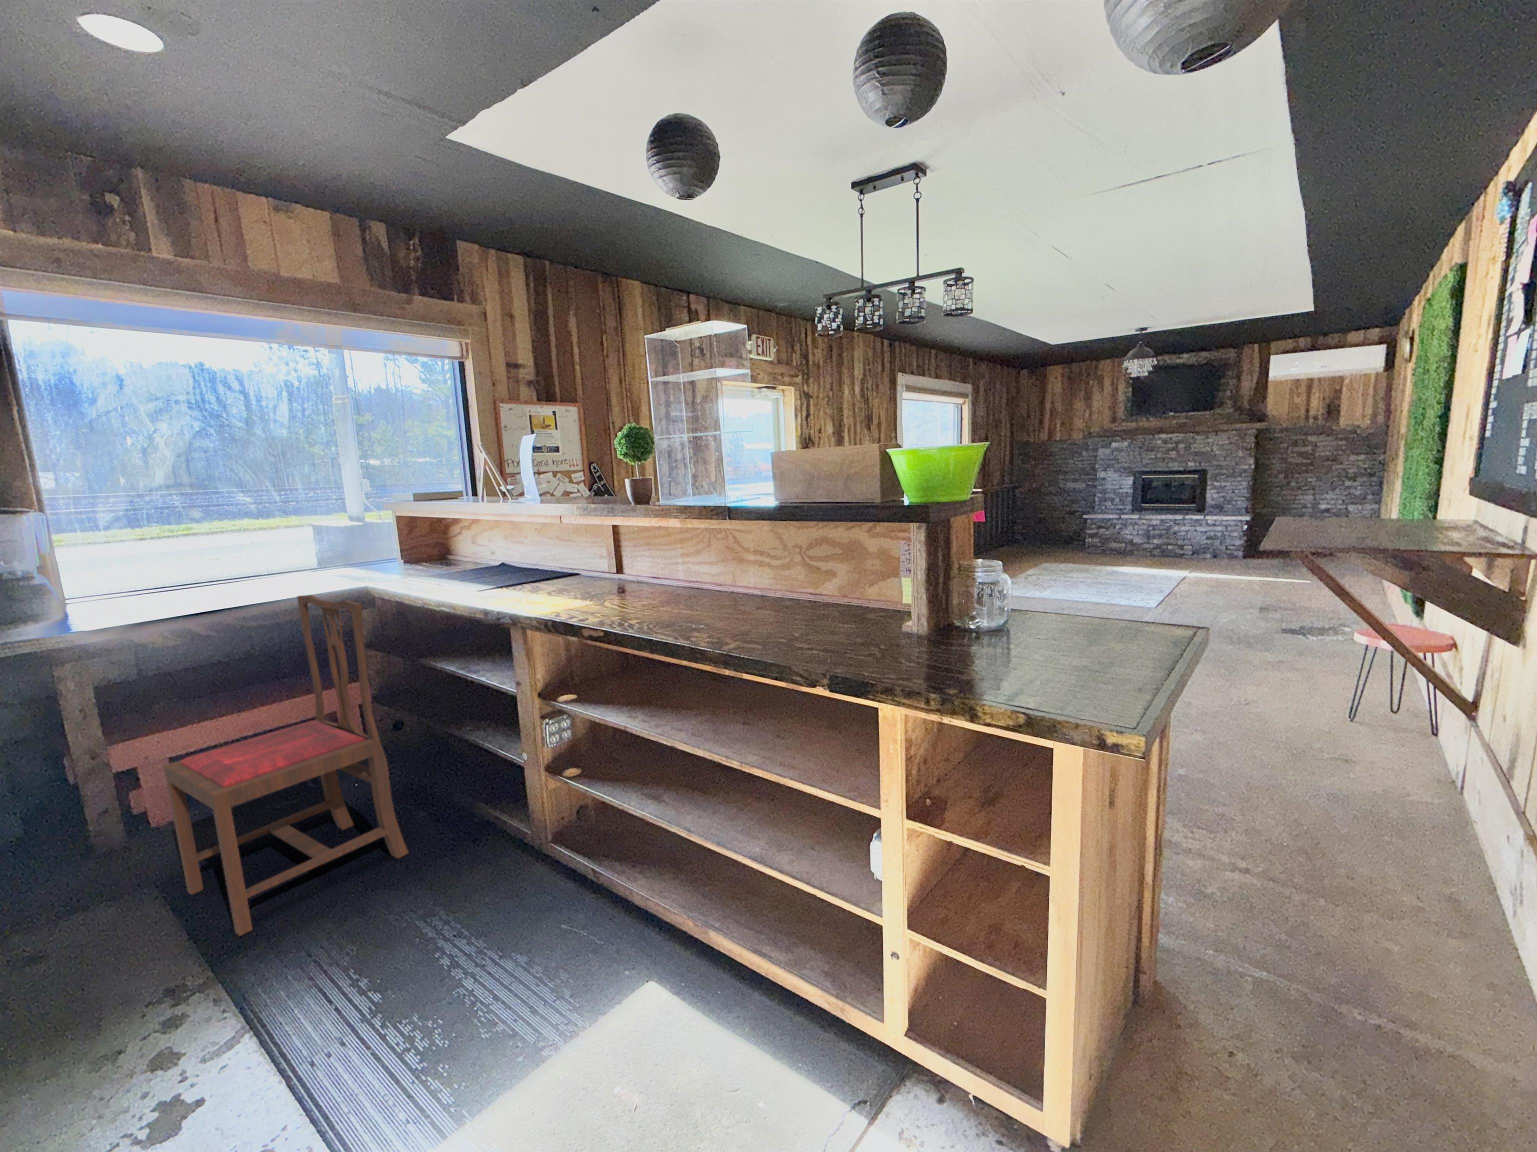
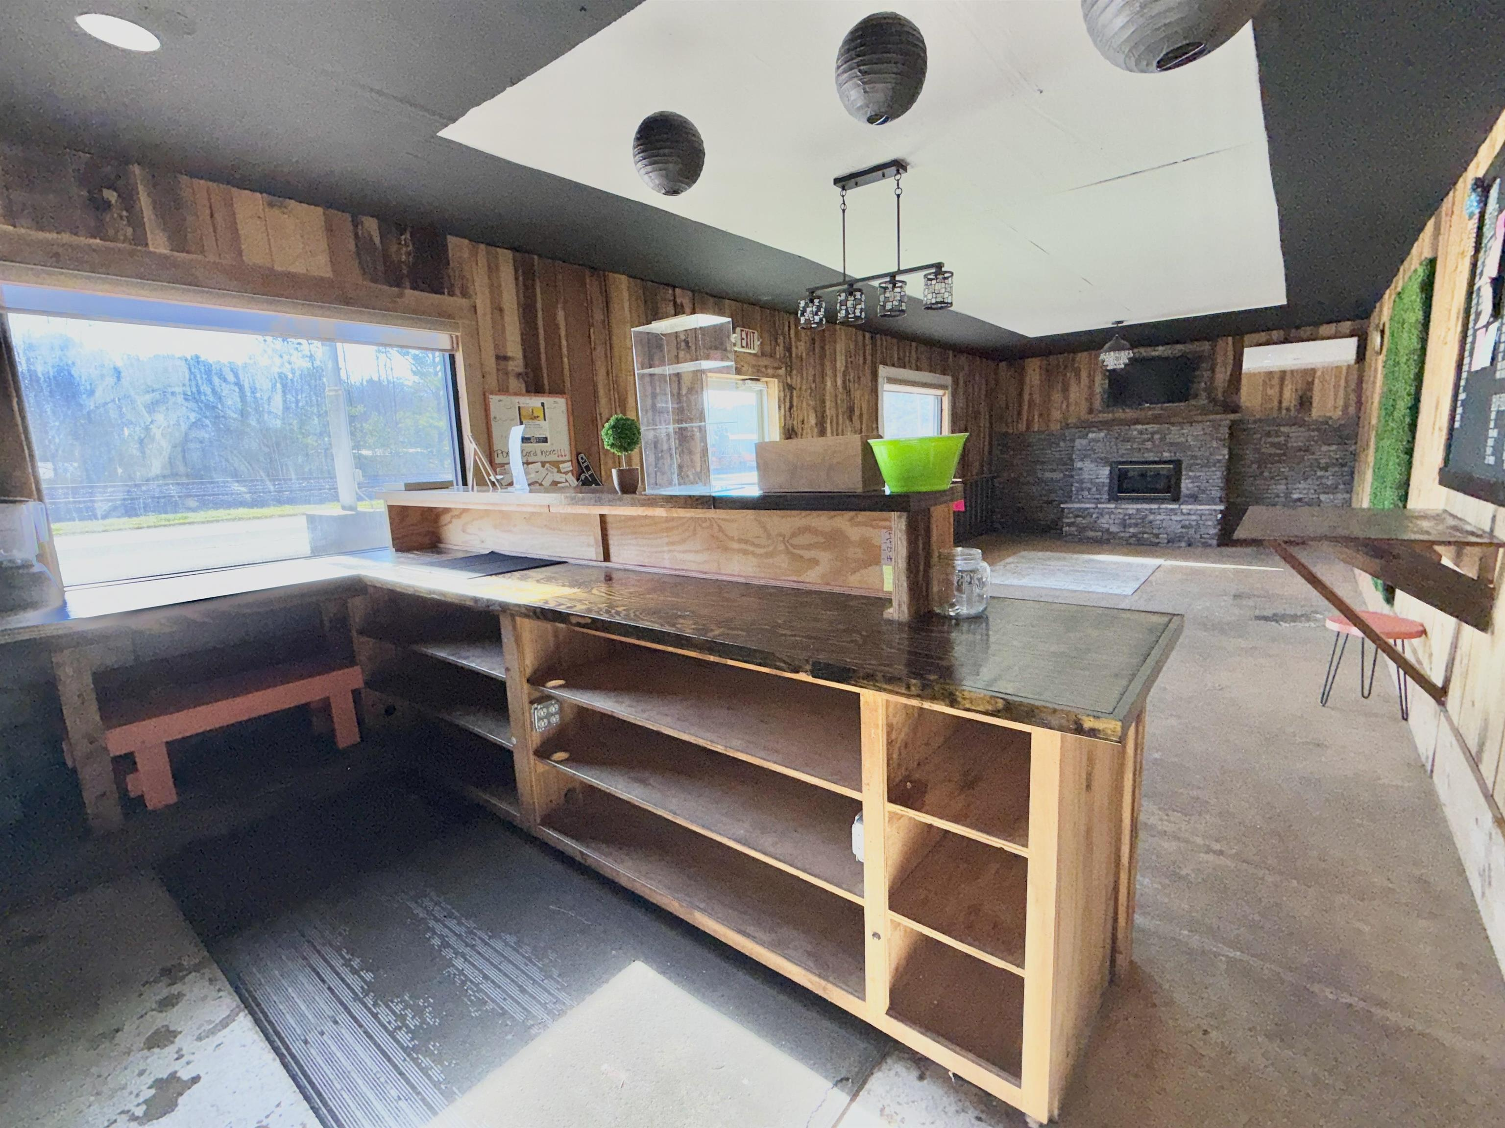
- dining chair (281, 744)
